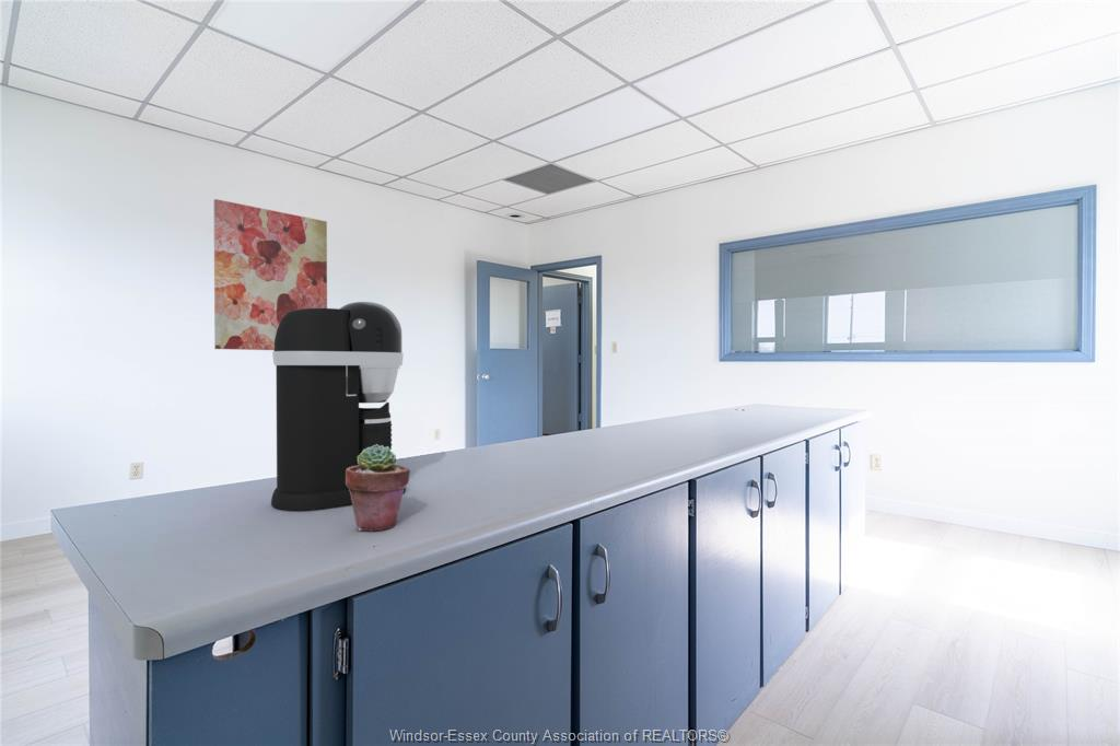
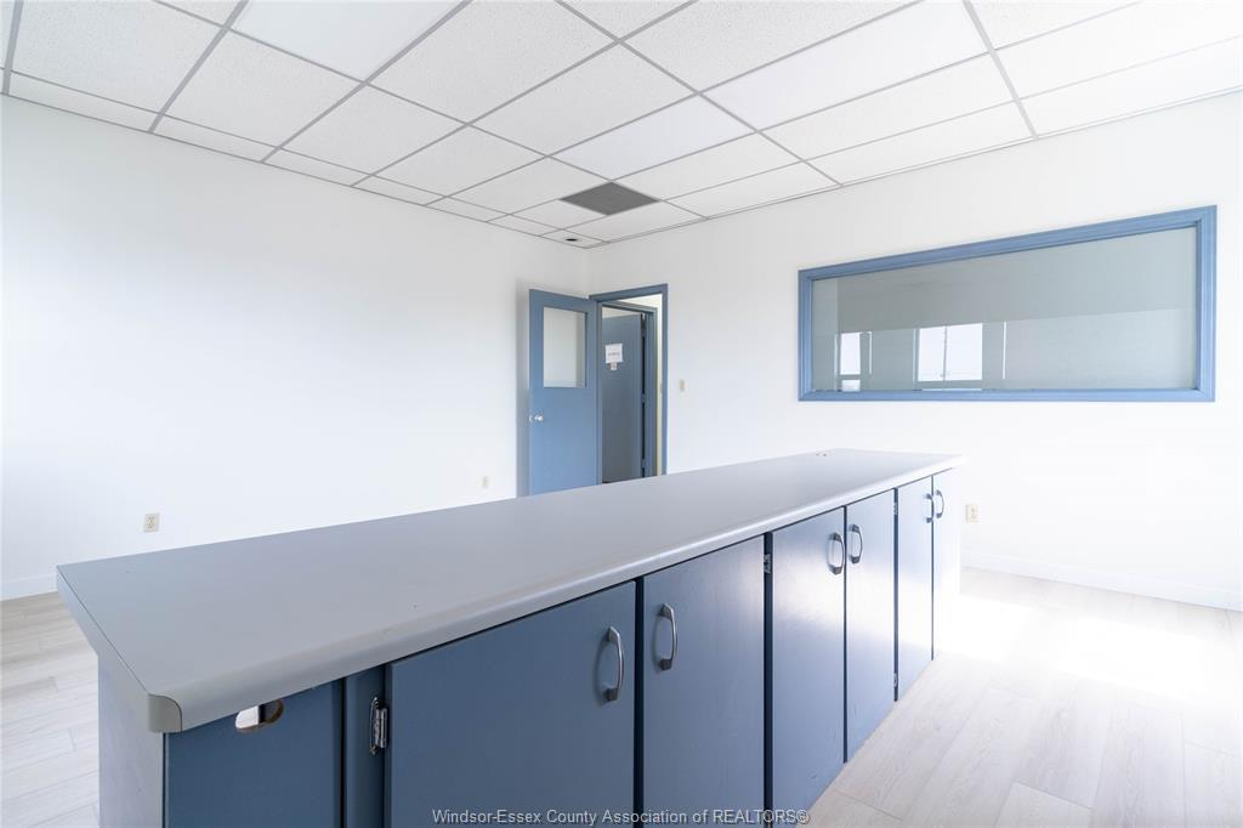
- coffee maker (341, 398)
- wall art (275, 280)
- potted succulent (377, 485)
